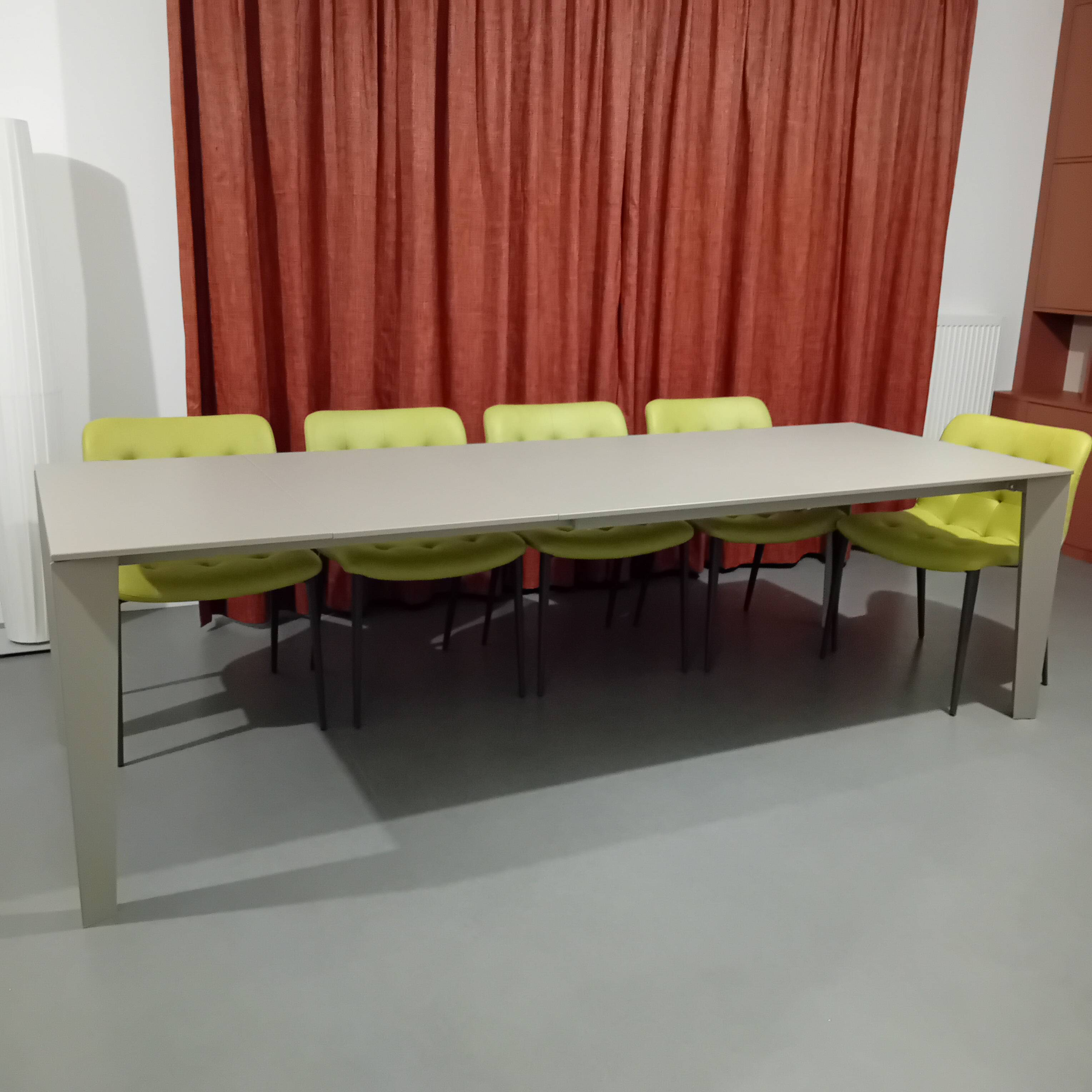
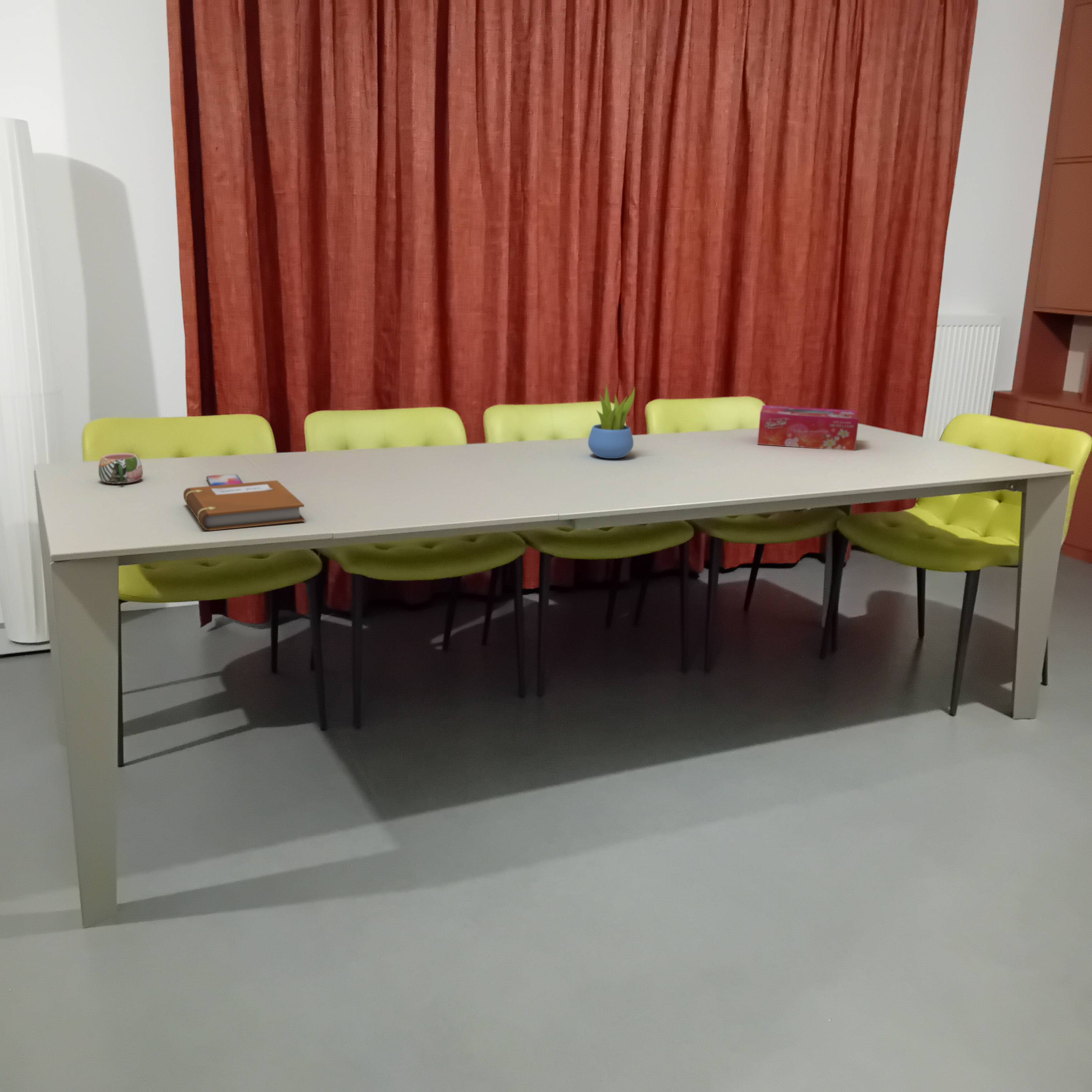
+ tissue box (807, 427)
+ notebook (241, 503)
+ succulent plant (613, 421)
+ mug (120, 469)
+ smartphone (225, 482)
